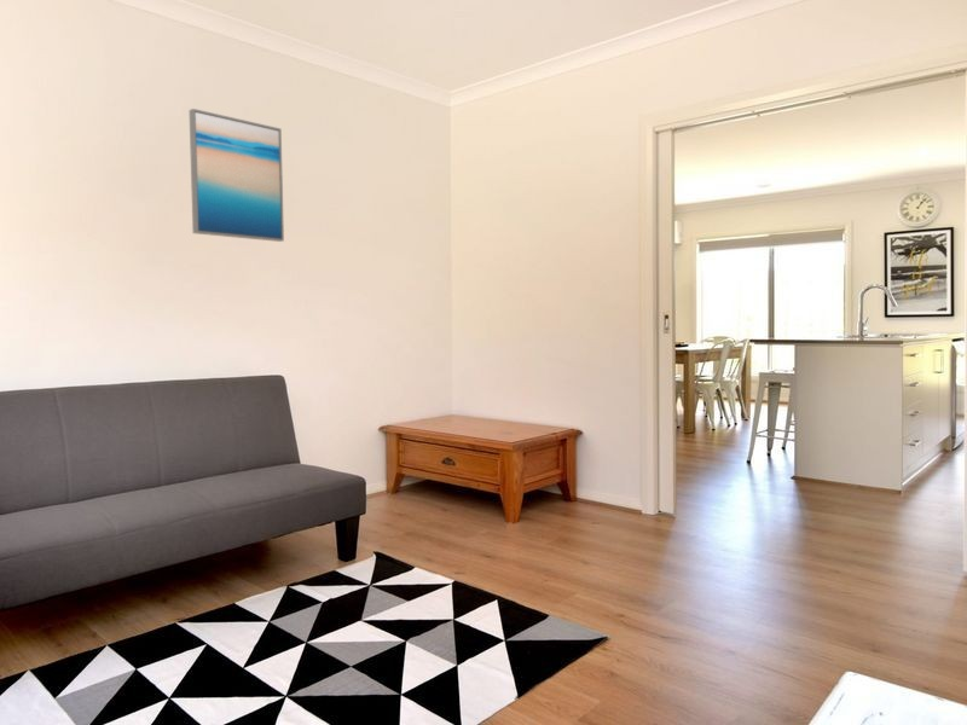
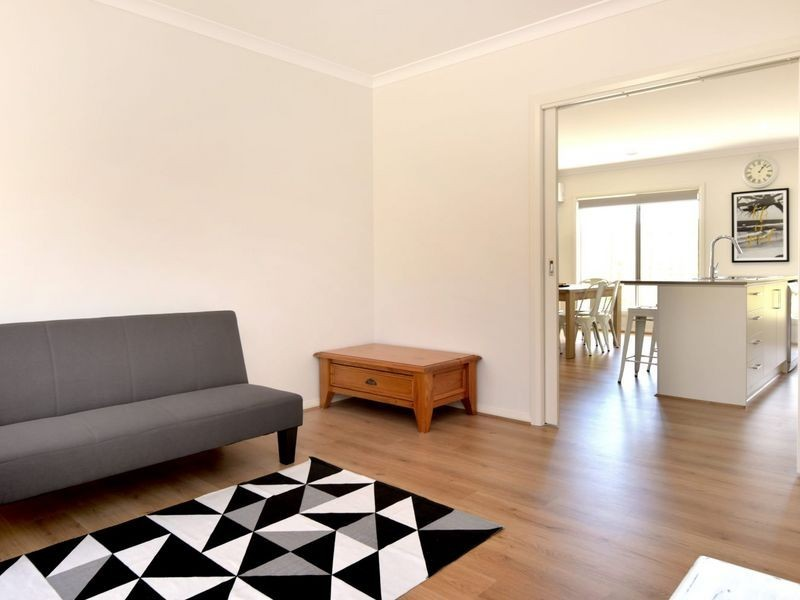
- wall art (238, 179)
